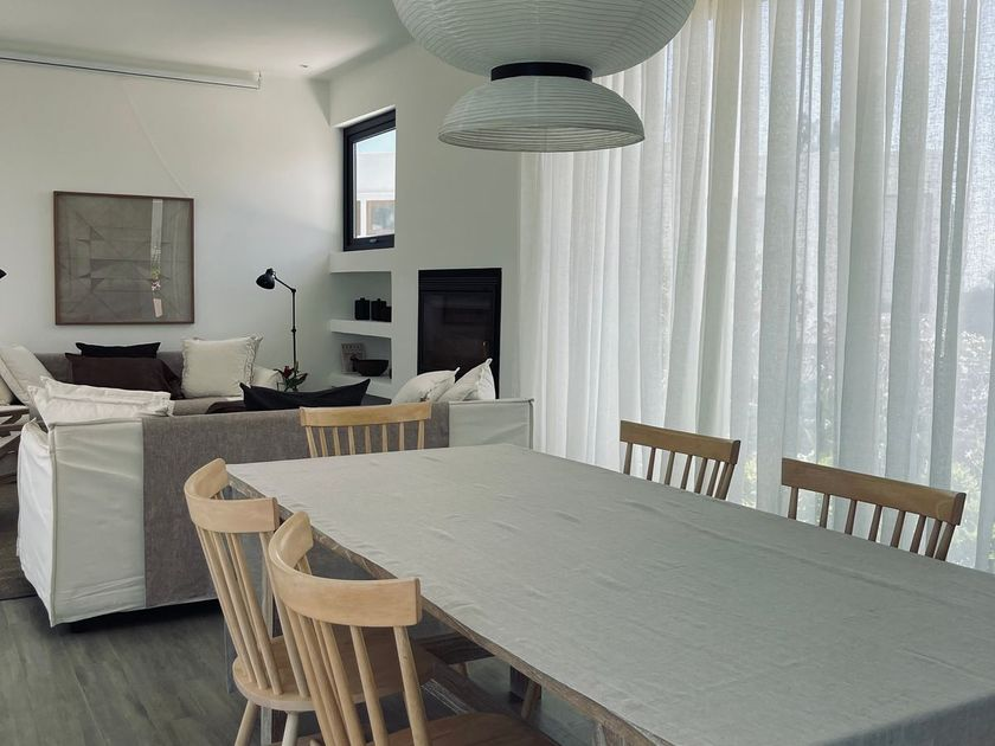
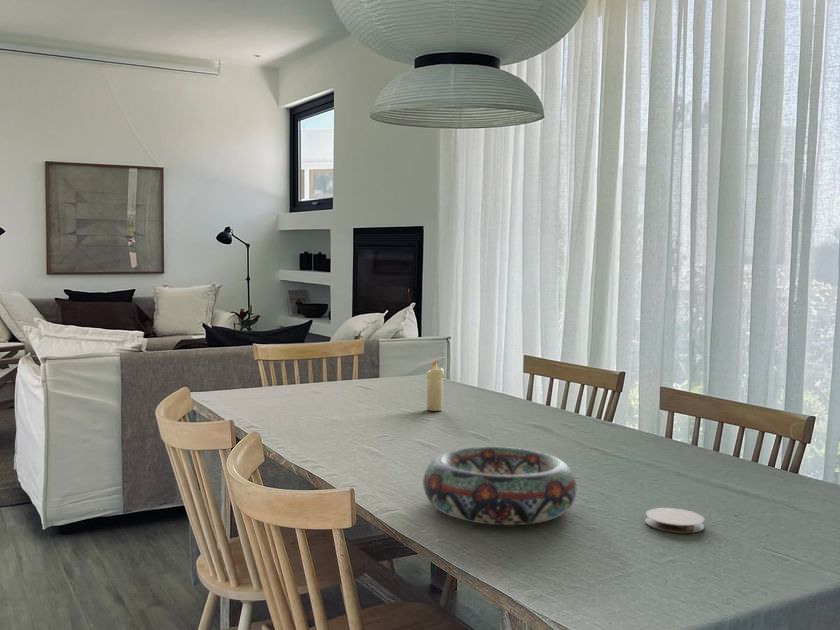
+ coaster (674, 520)
+ candle (435, 384)
+ decorative bowl (499, 484)
